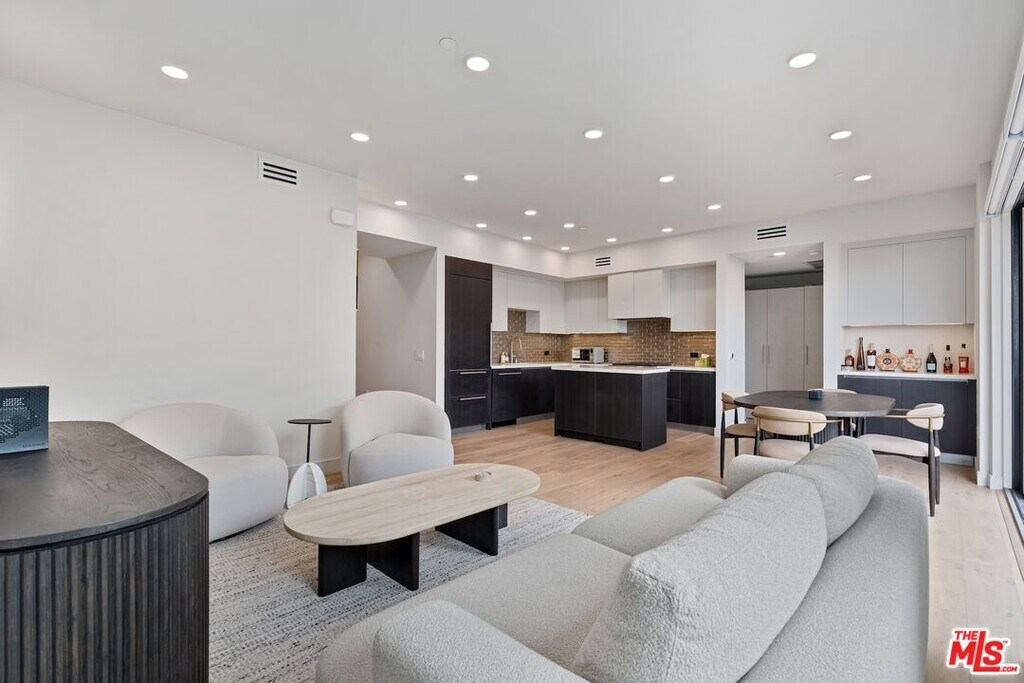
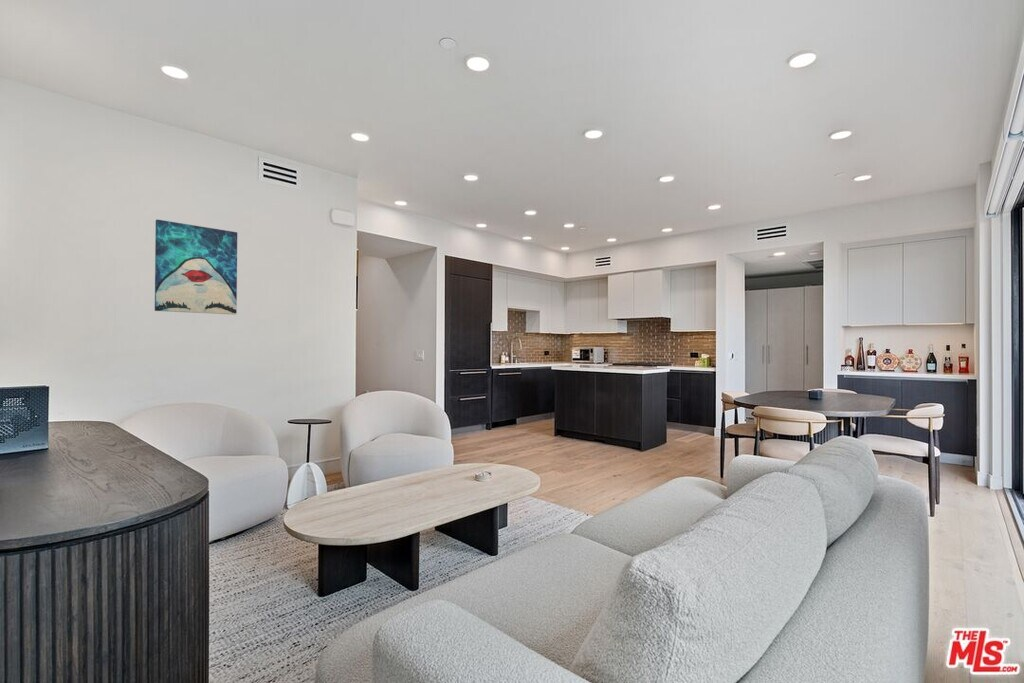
+ wall art (198, 269)
